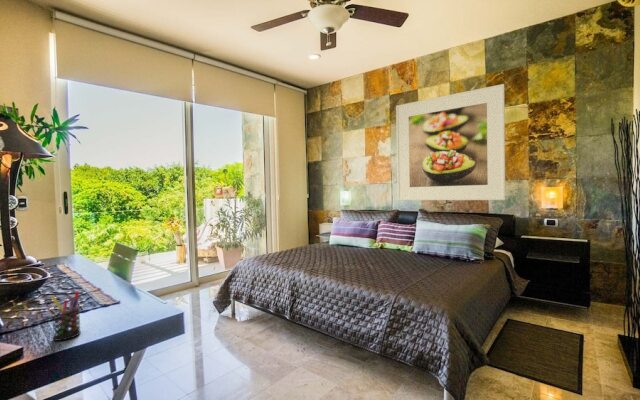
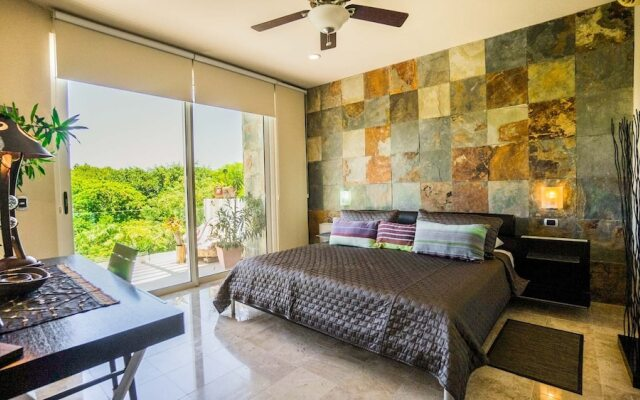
- pen holder (69, 312)
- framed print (445, 148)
